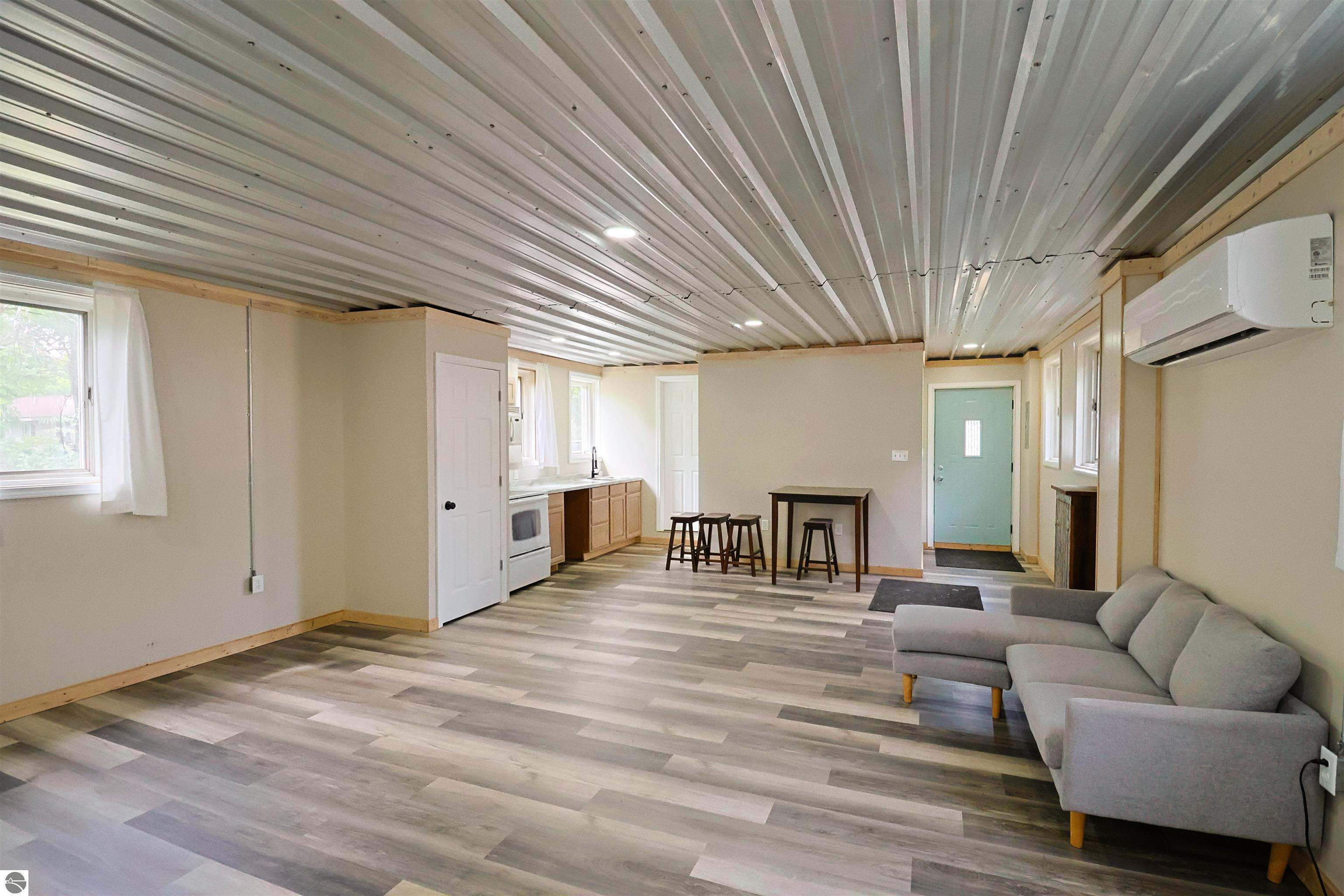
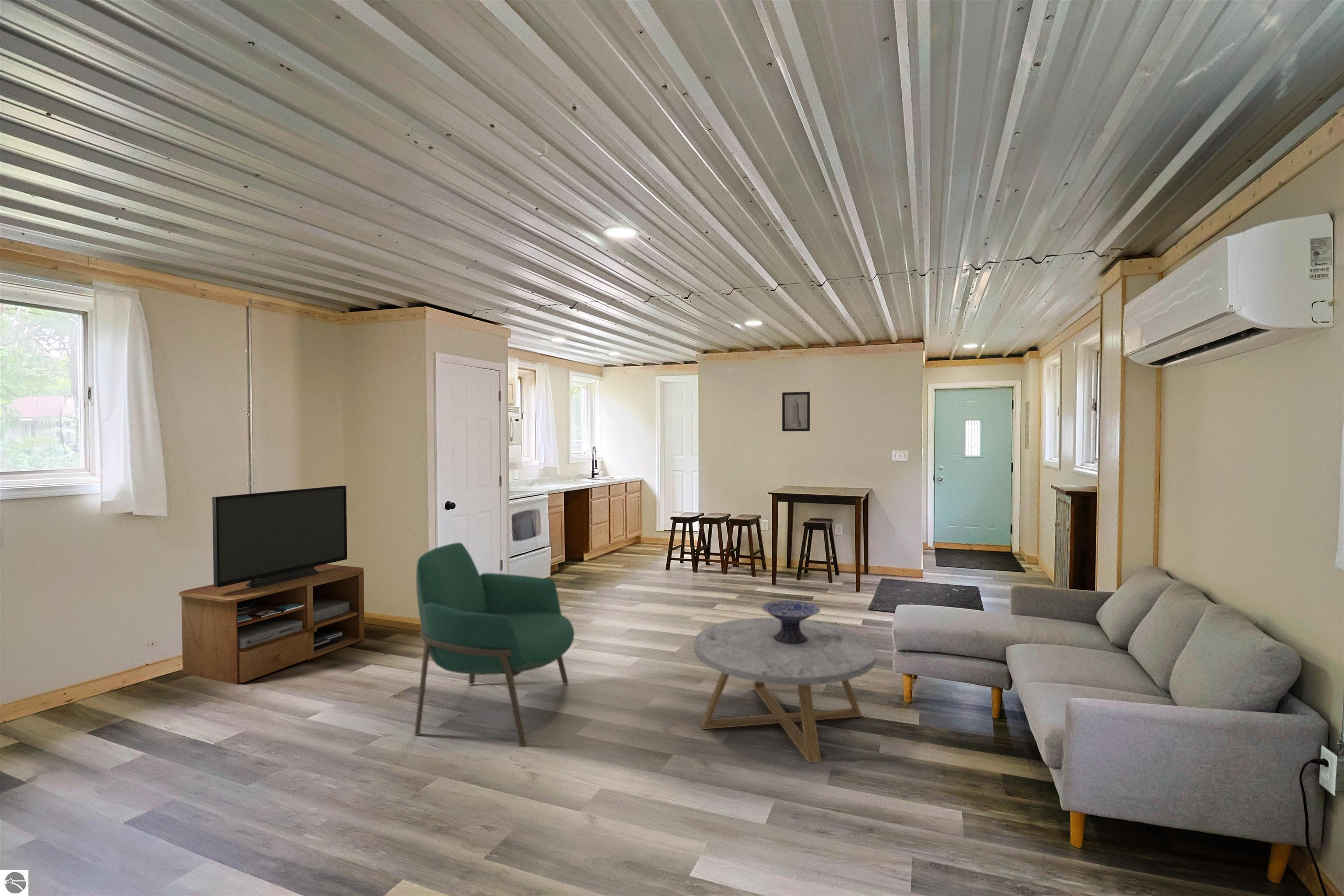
+ wall art (796, 412)
+ tv stand (282, 573)
+ coffee table (783, 682)
+ armchair (499, 630)
+ decorative bowl (790, 623)
